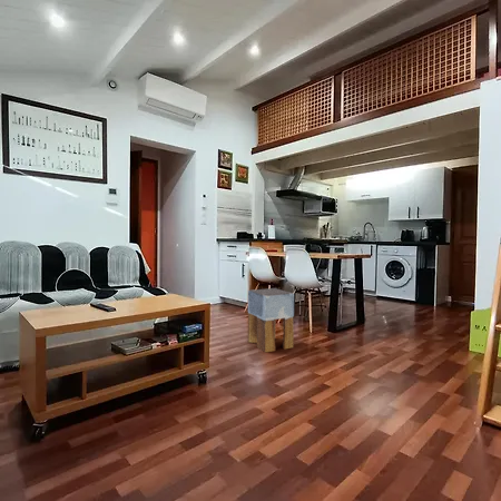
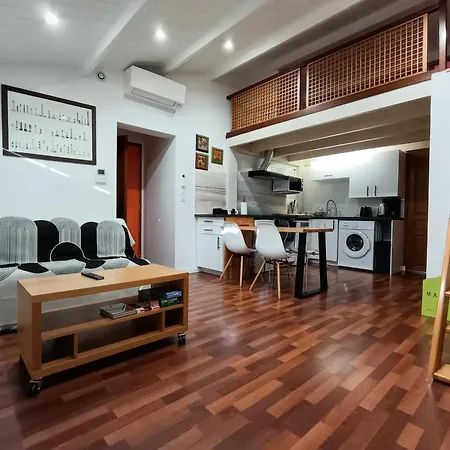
- stool (269, 317)
